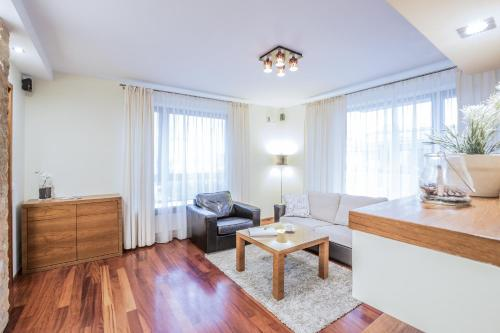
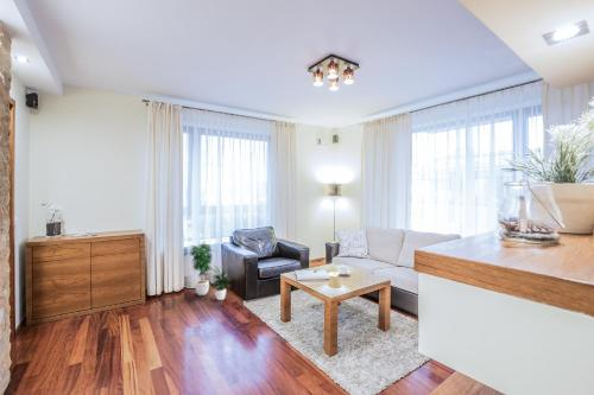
+ potted plant (209, 268)
